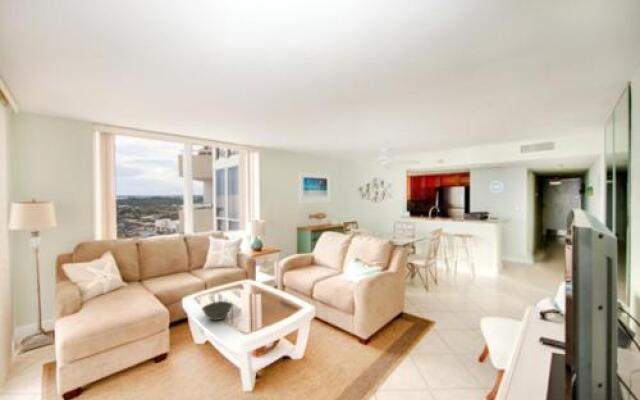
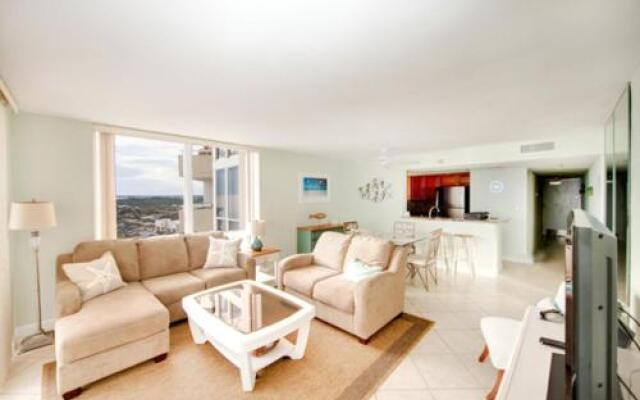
- bowl (217, 312)
